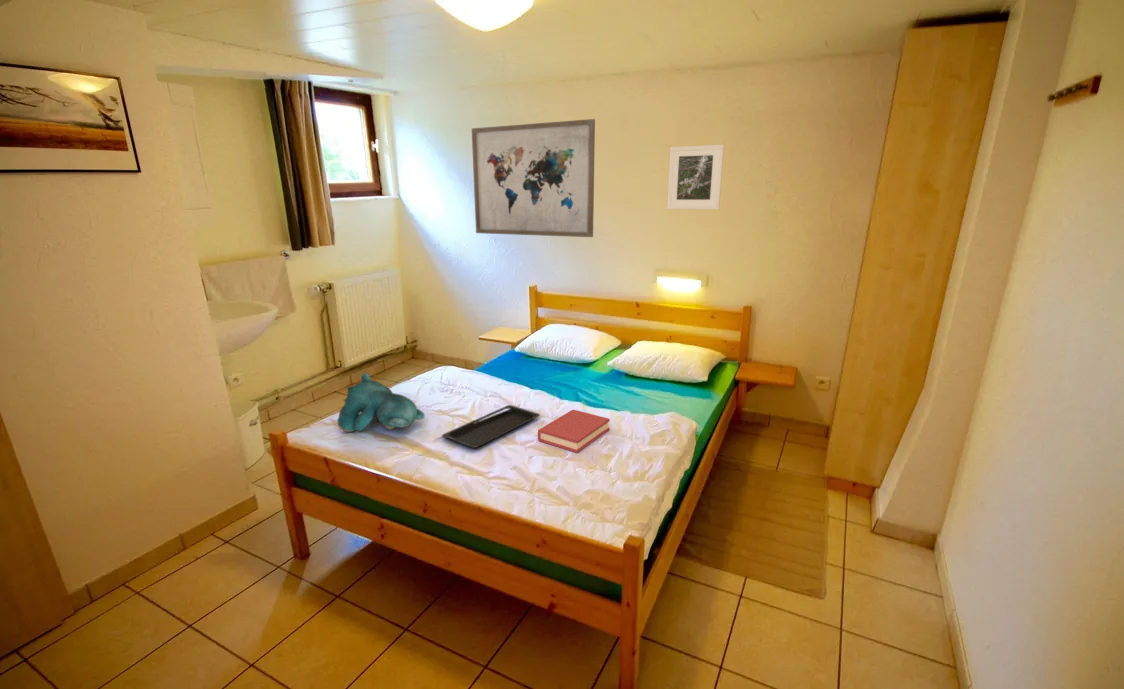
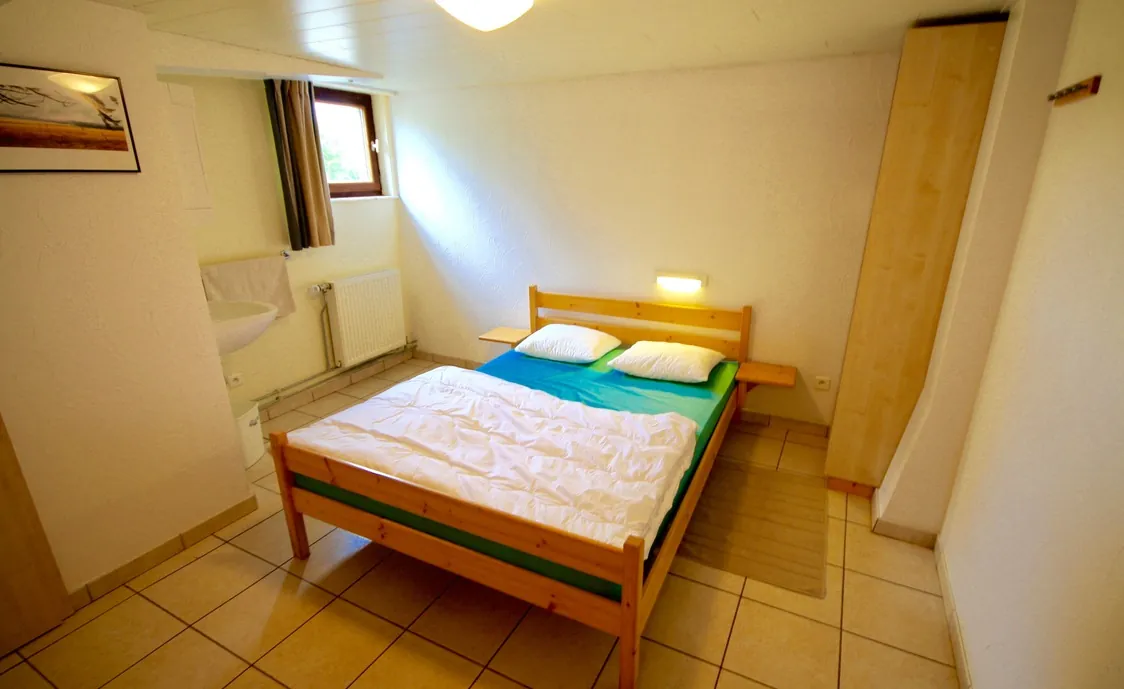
- wall art (530, 181)
- hardback book (574, 429)
- serving tray (493, 426)
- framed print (694, 178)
- teddy bear (380, 403)
